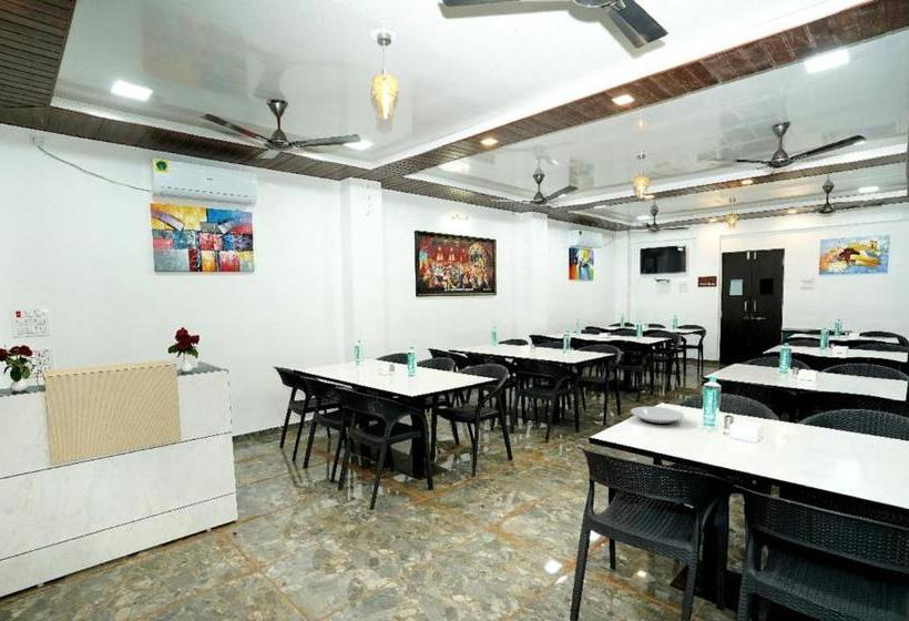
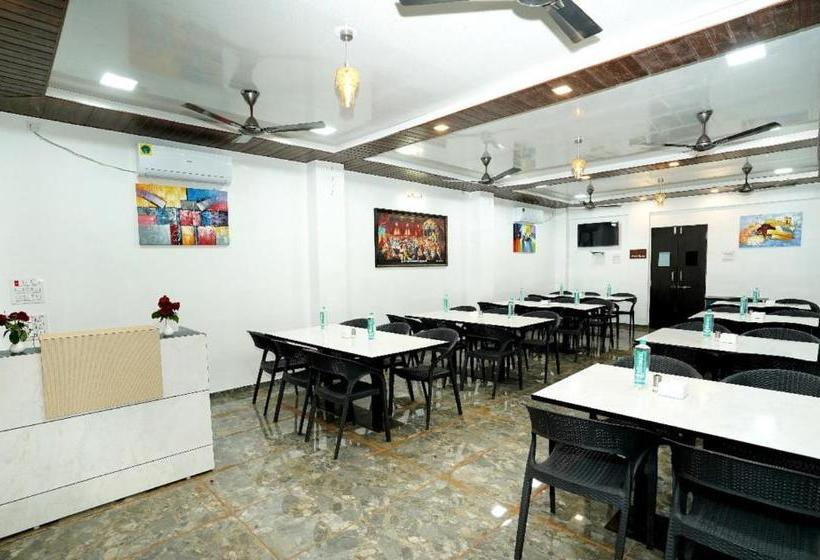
- plate (656, 416)
